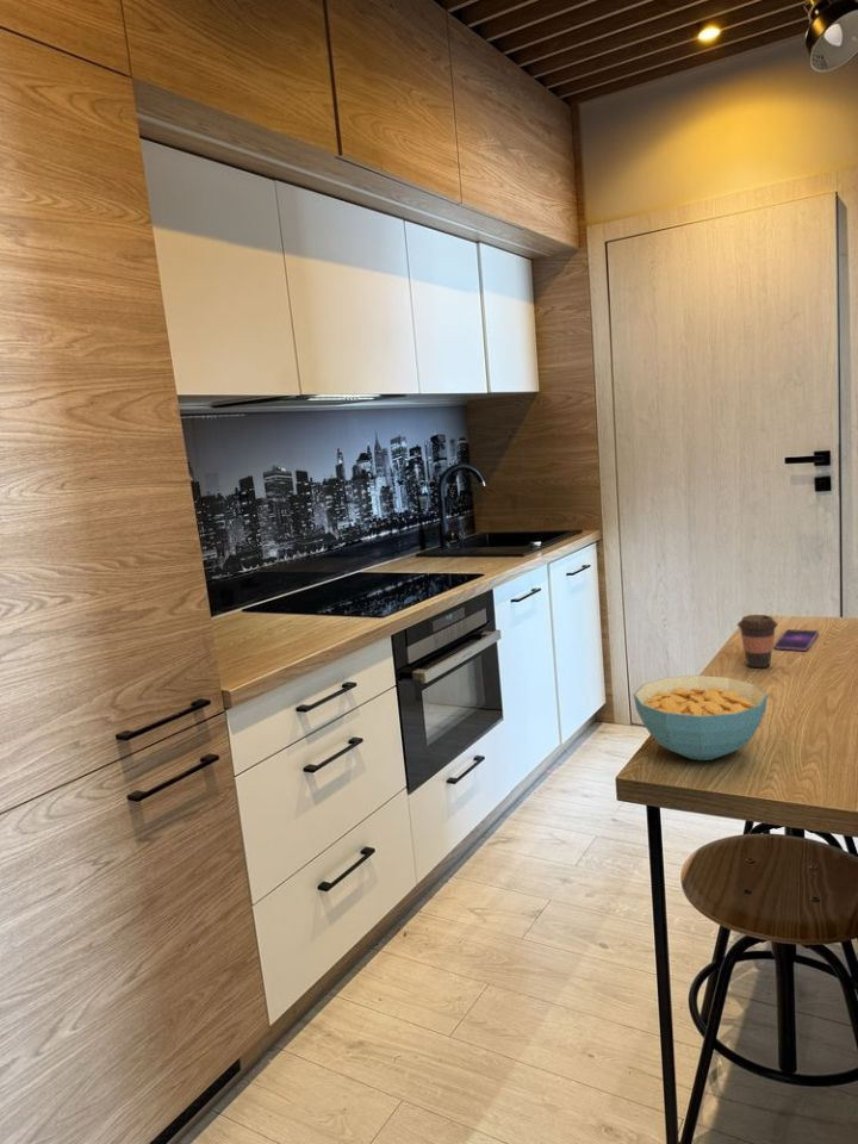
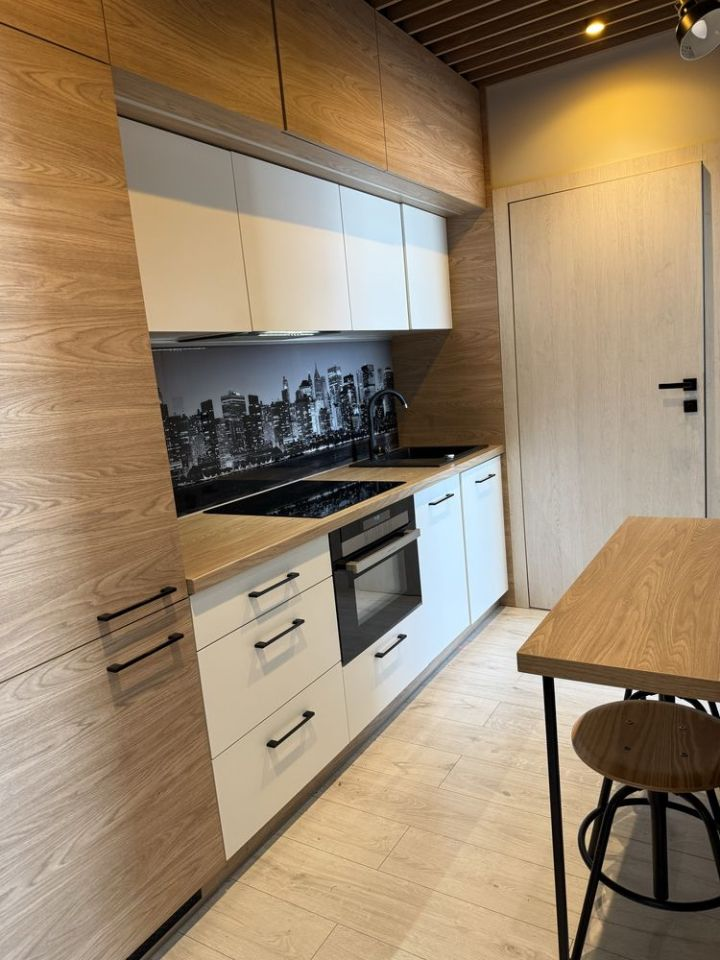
- cereal bowl (700, 723)
- coffee cup (757, 641)
- smartphone (796, 639)
